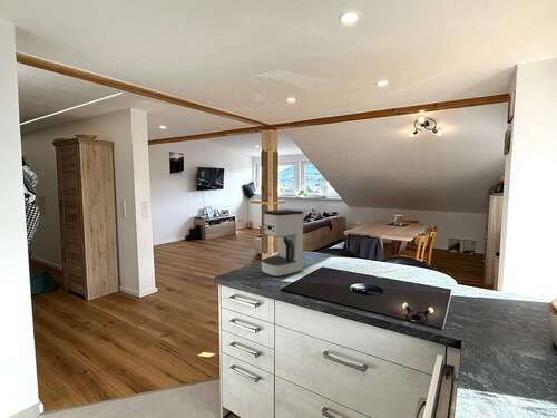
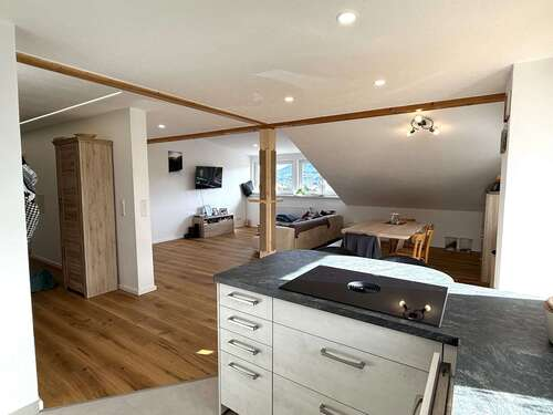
- coffee maker (282, 241)
